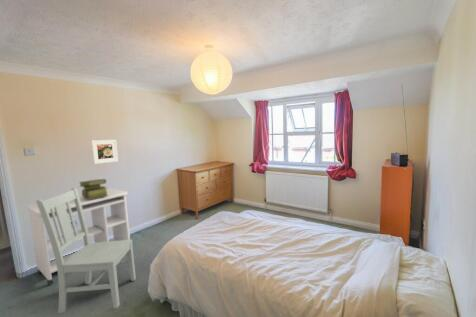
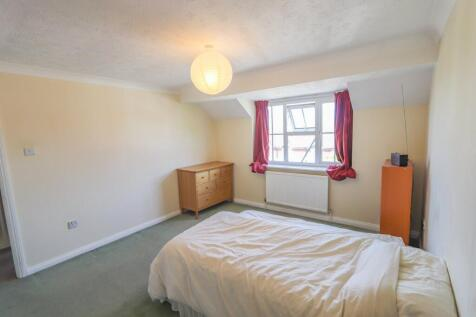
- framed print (105, 151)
- chair (92, 244)
- desk (87, 228)
- stack of books (93, 188)
